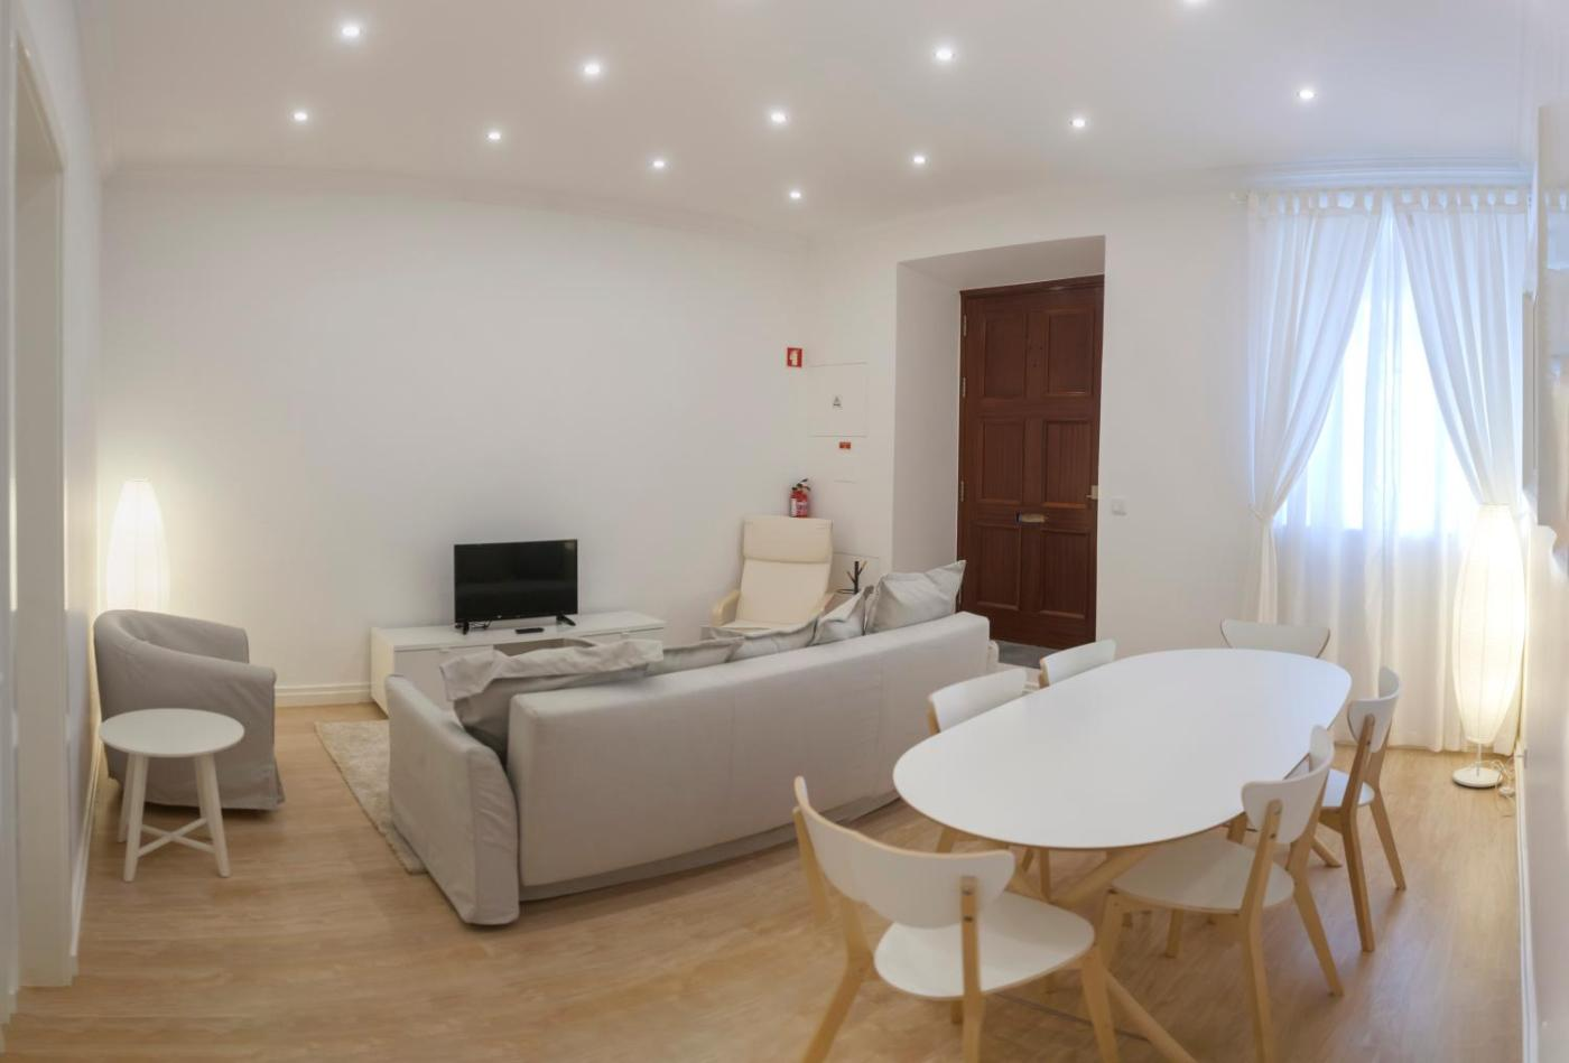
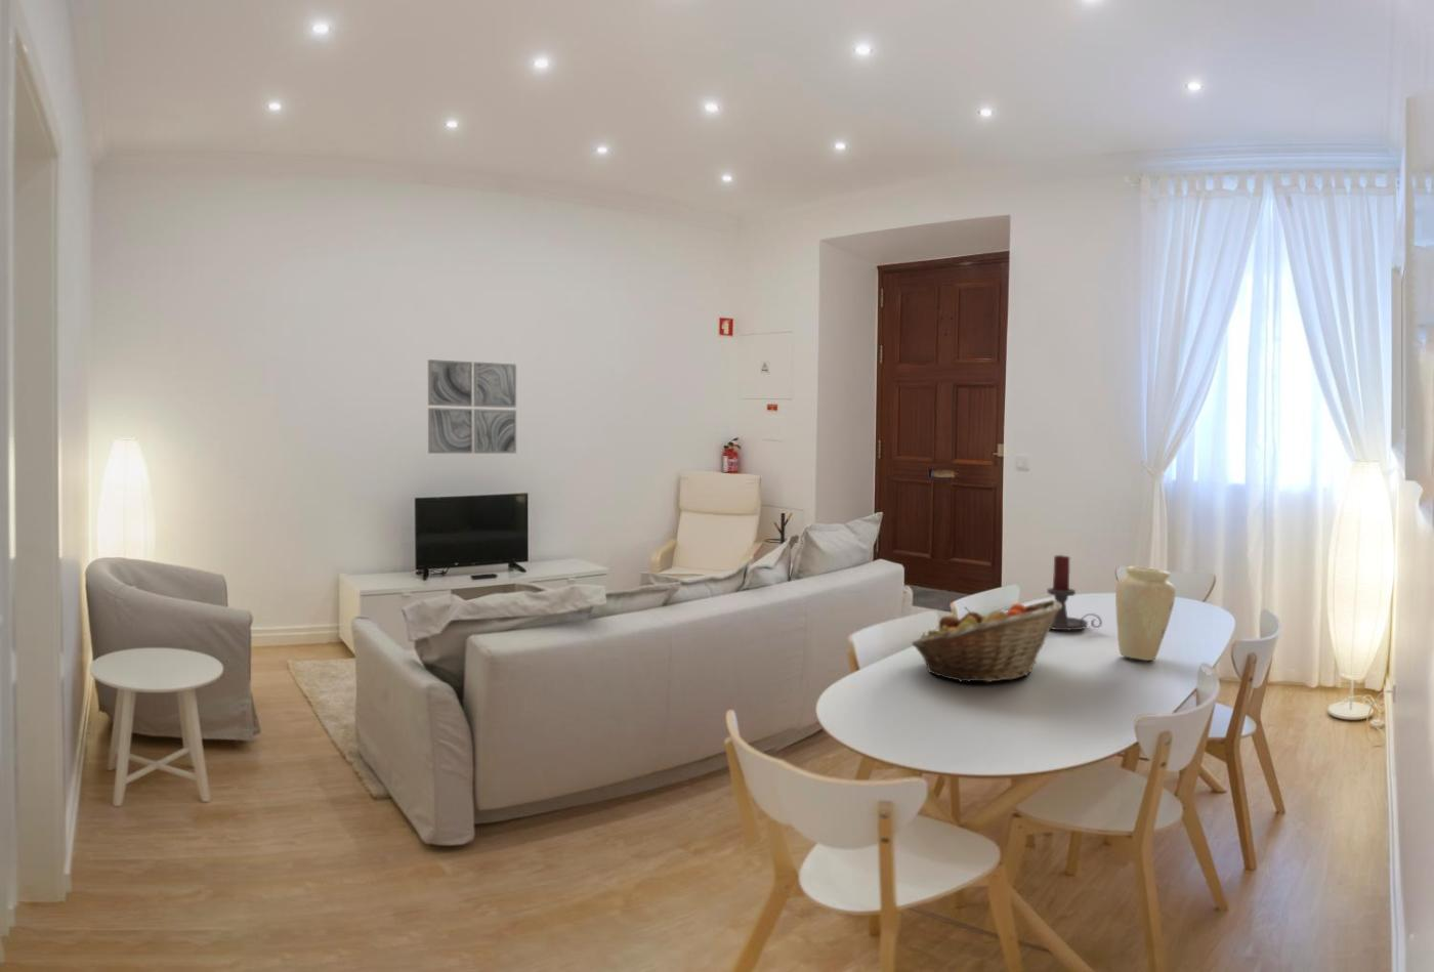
+ wall art (472, 409)
+ candle holder (1068, 591)
+ vase (1144, 613)
+ fruit basket (987, 635)
